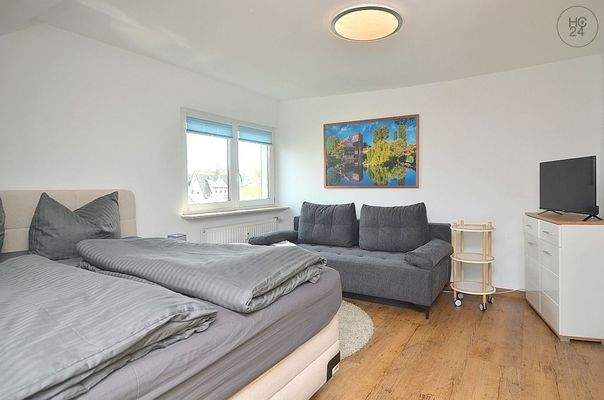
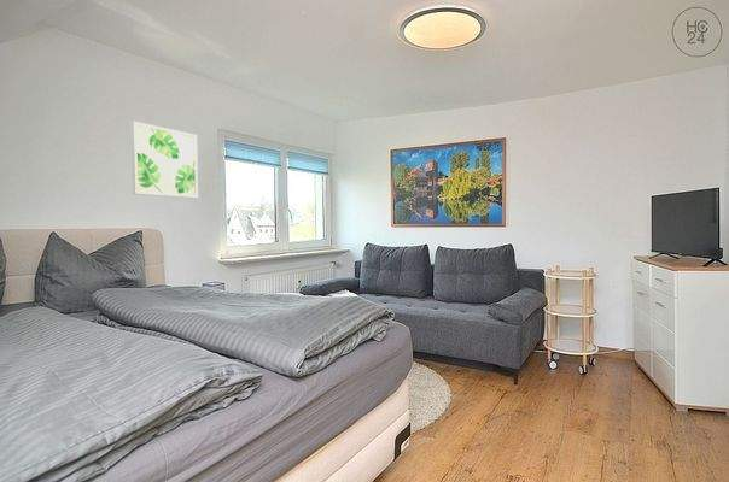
+ wall art (167, 161)
